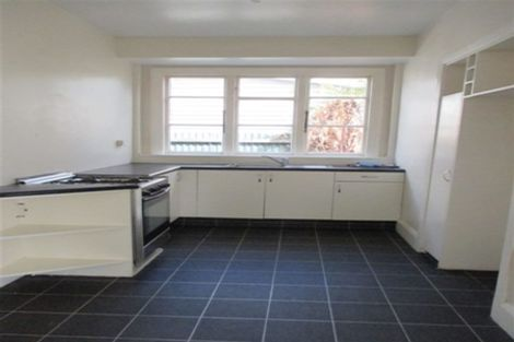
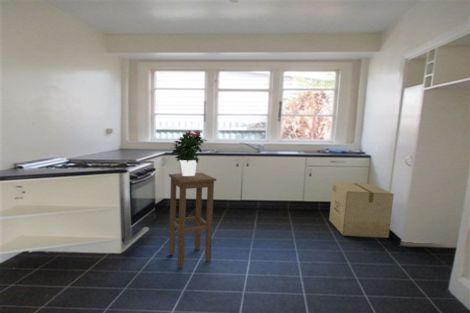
+ potted flower (190, 153)
+ cardboard box (358, 208)
+ stool (190, 217)
